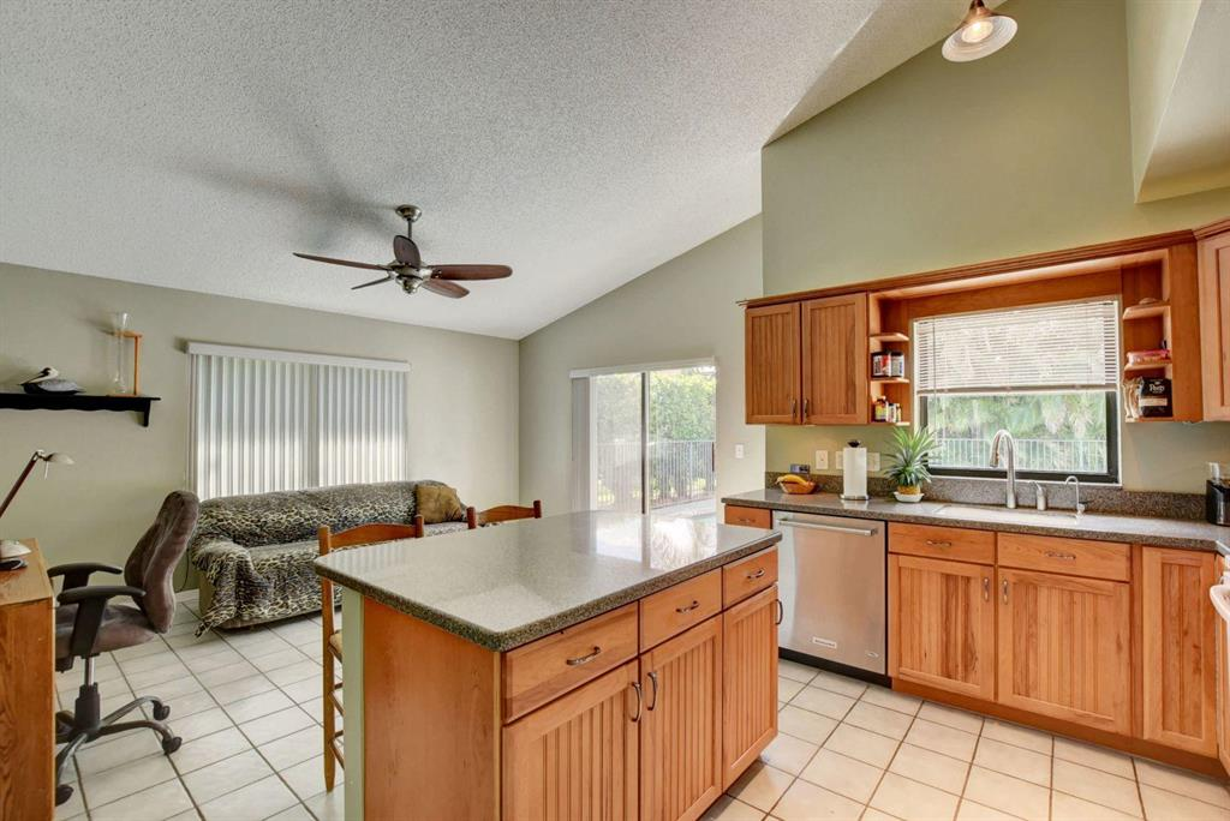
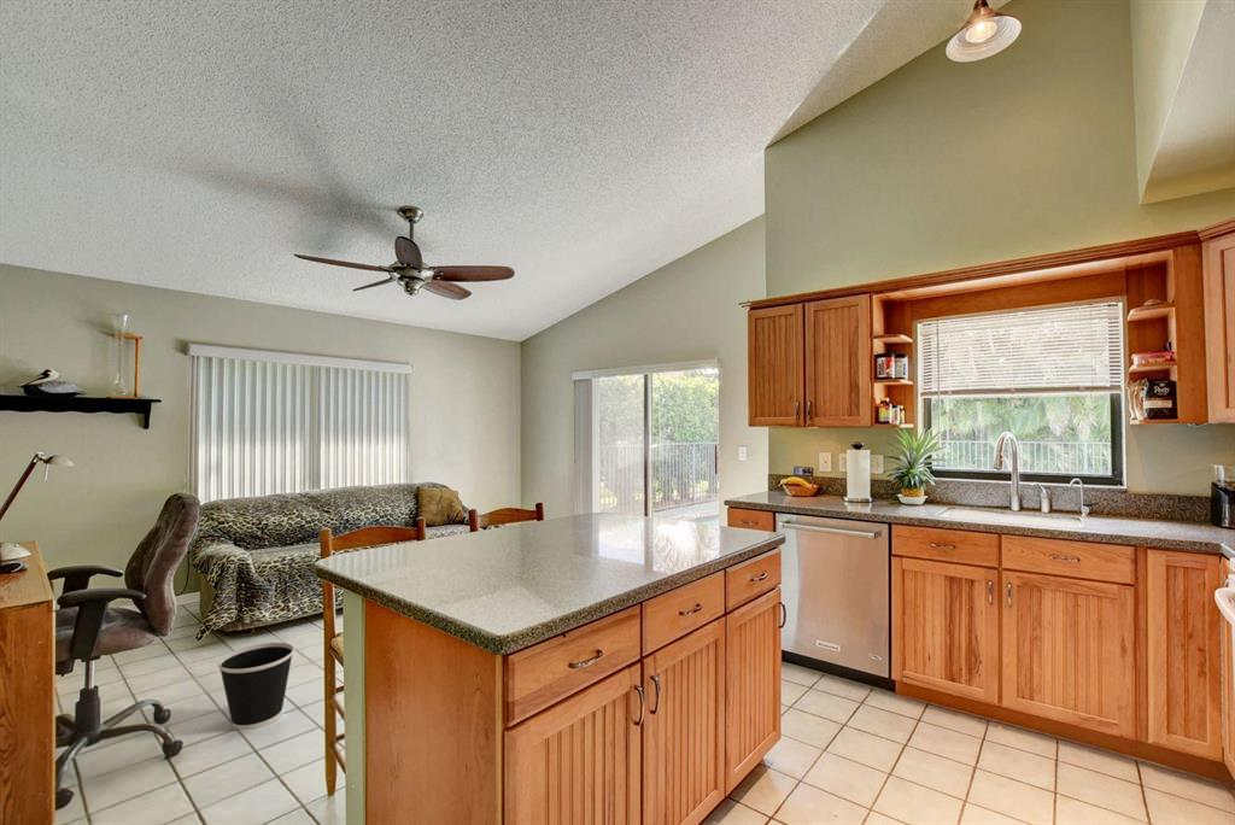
+ wastebasket (257, 686)
